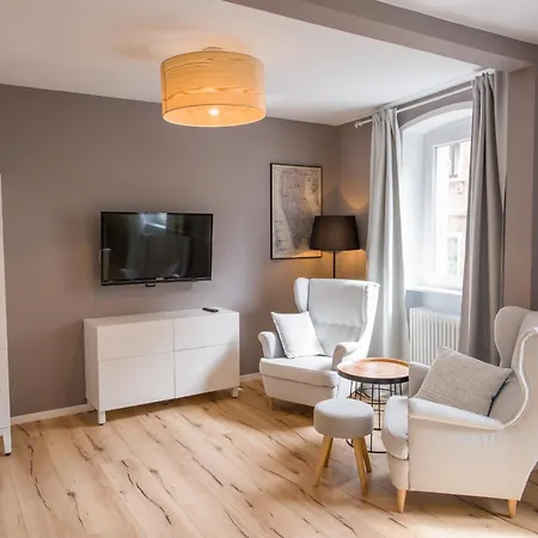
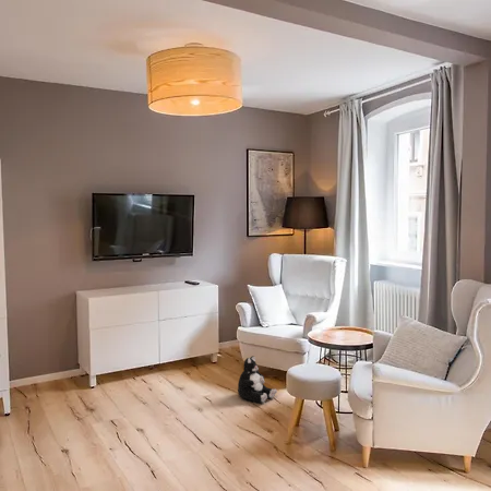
+ plush toy (254, 378)
